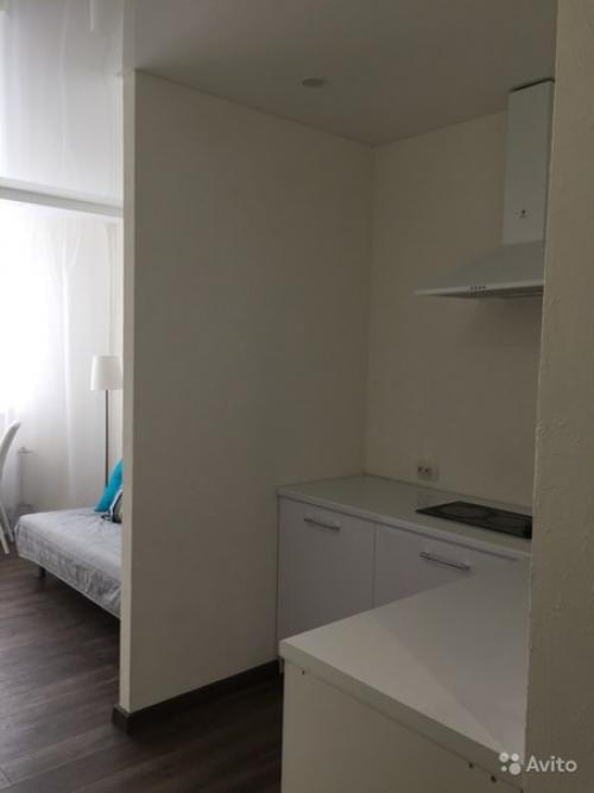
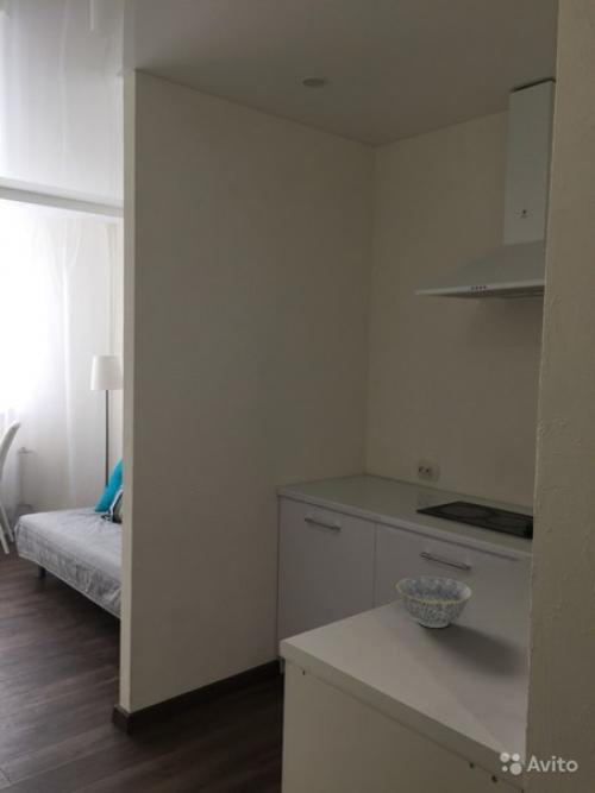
+ bowl (433, 604)
